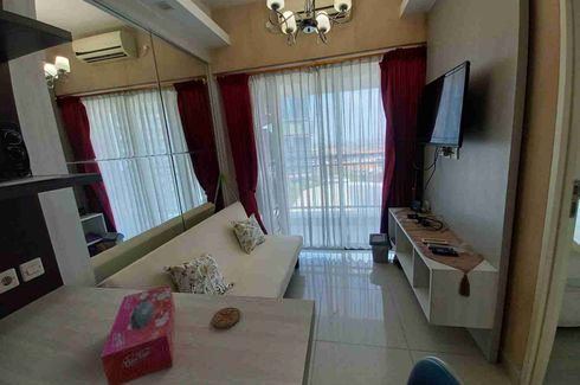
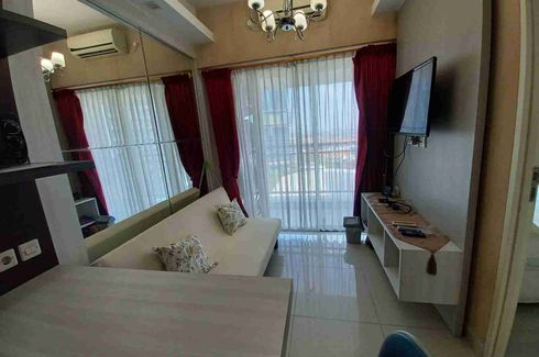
- tissue box (146, 327)
- coaster (226, 316)
